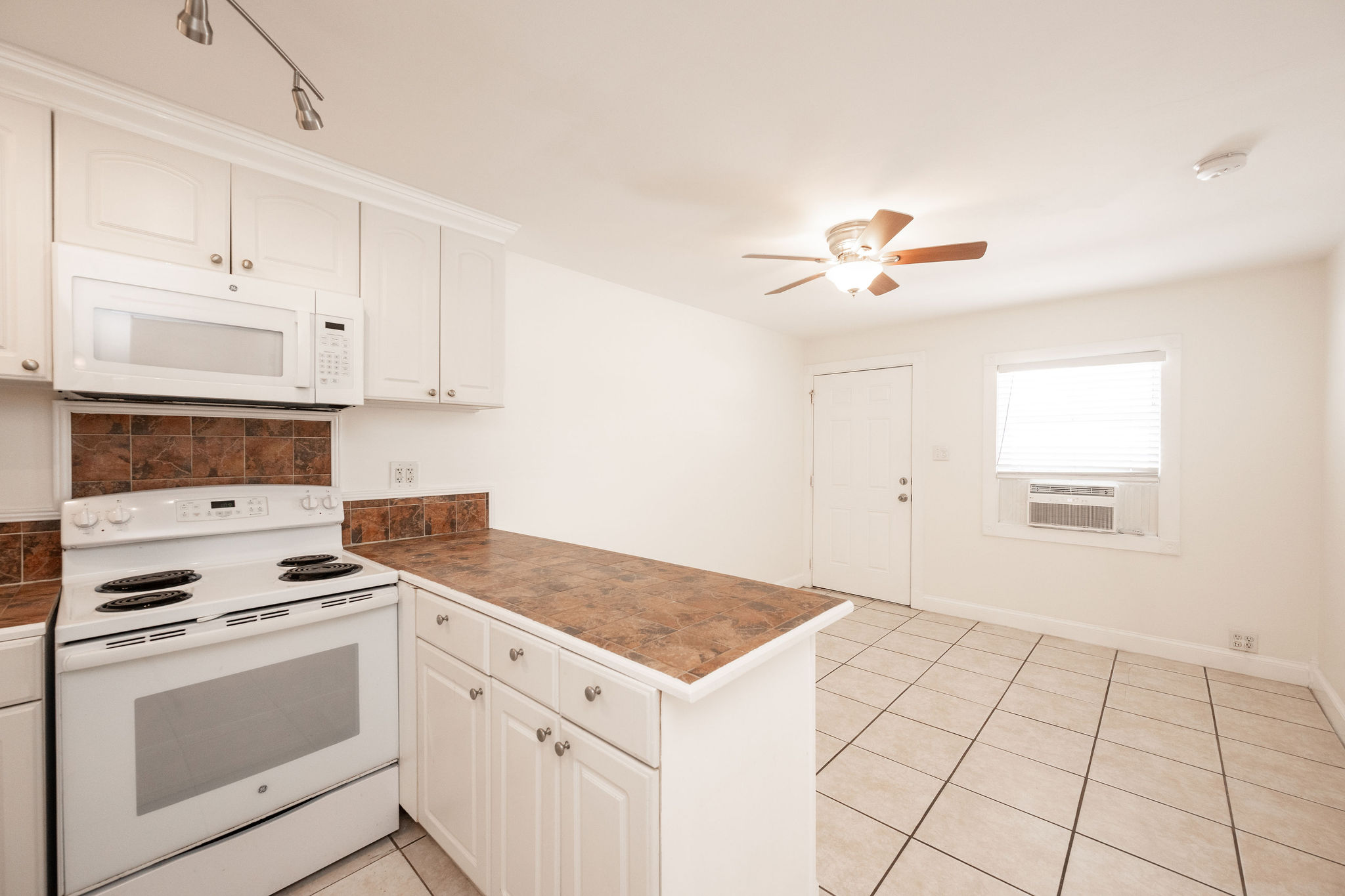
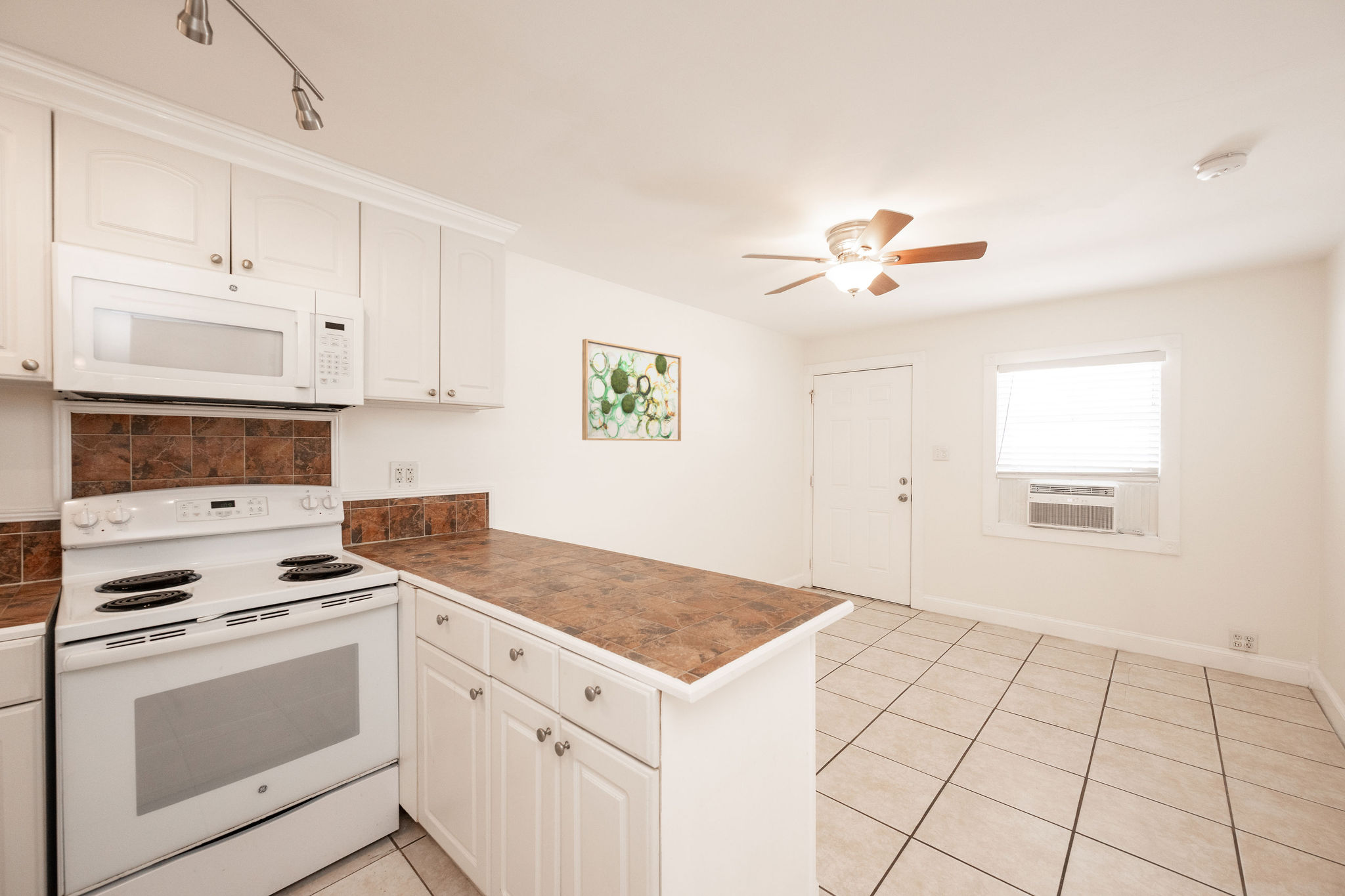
+ wall art (637, 395)
